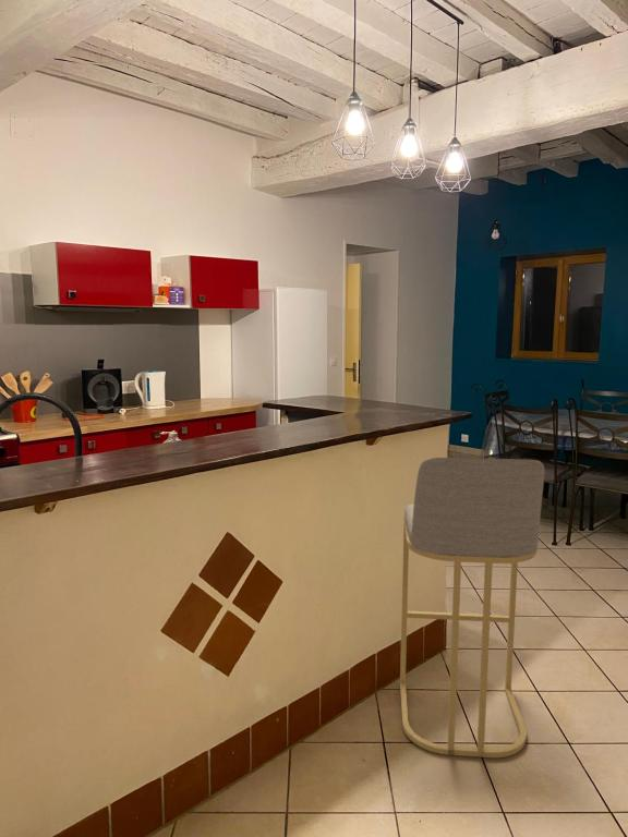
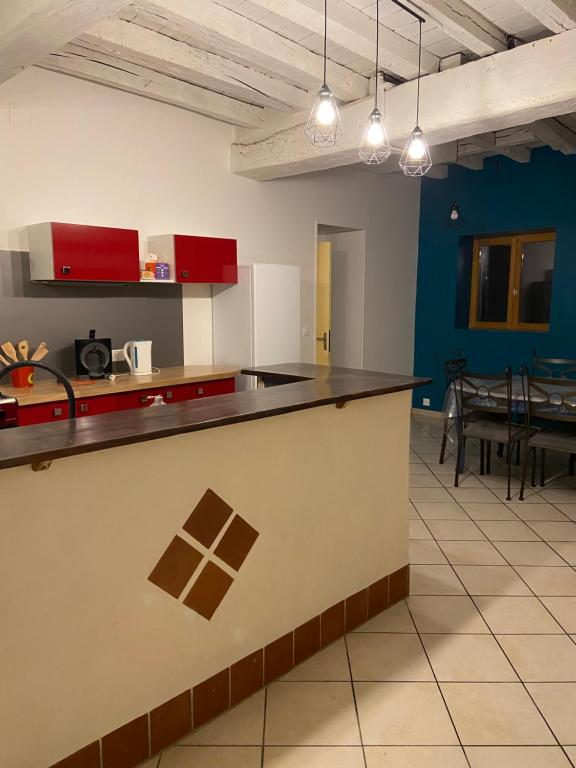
- bar stool (459, 587)
